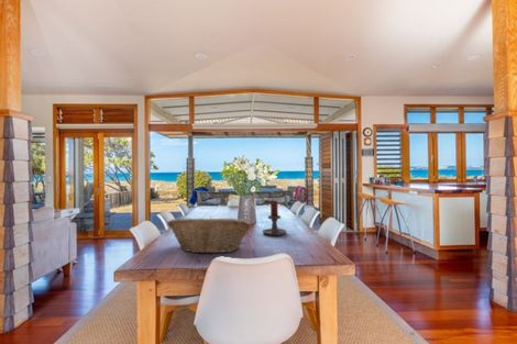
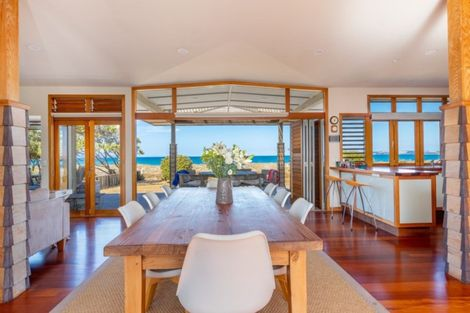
- fruit basket (209, 231)
- candle holder (275, 217)
